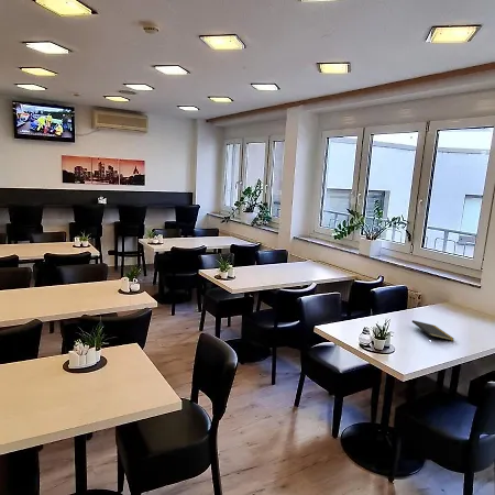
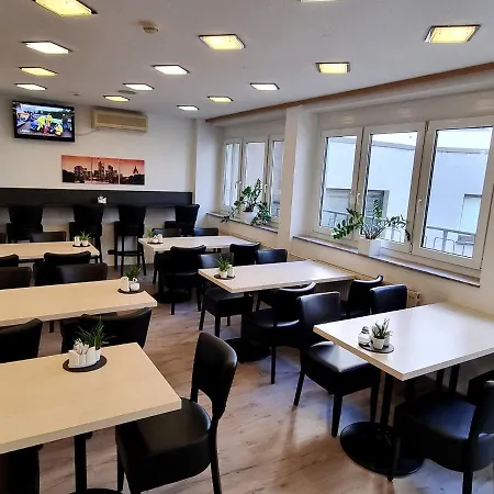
- notepad (431, 330)
